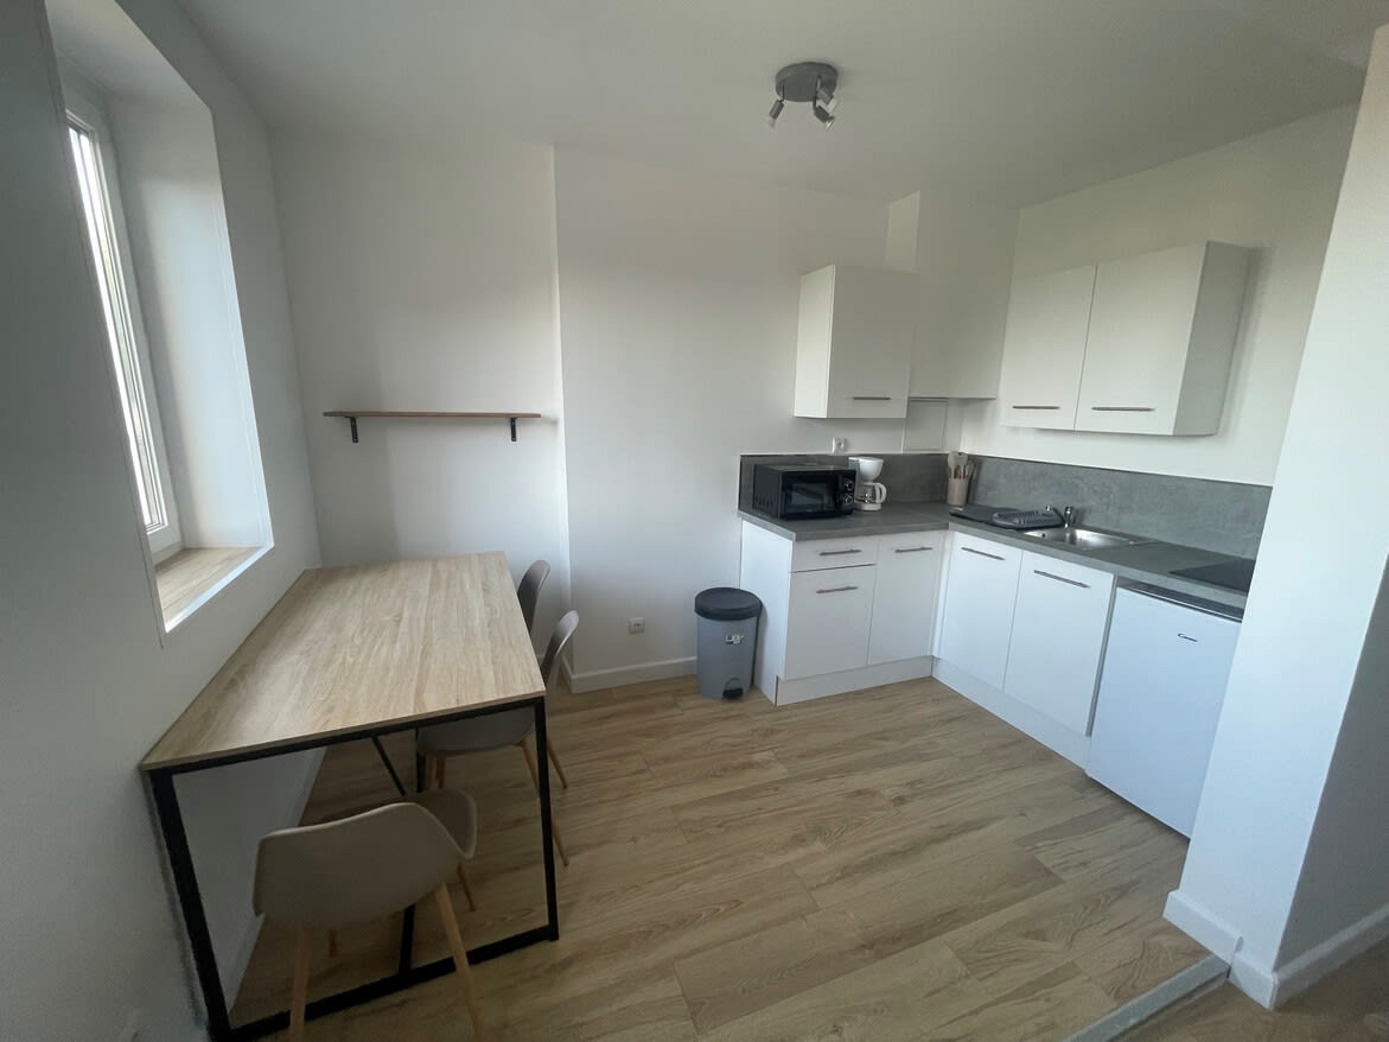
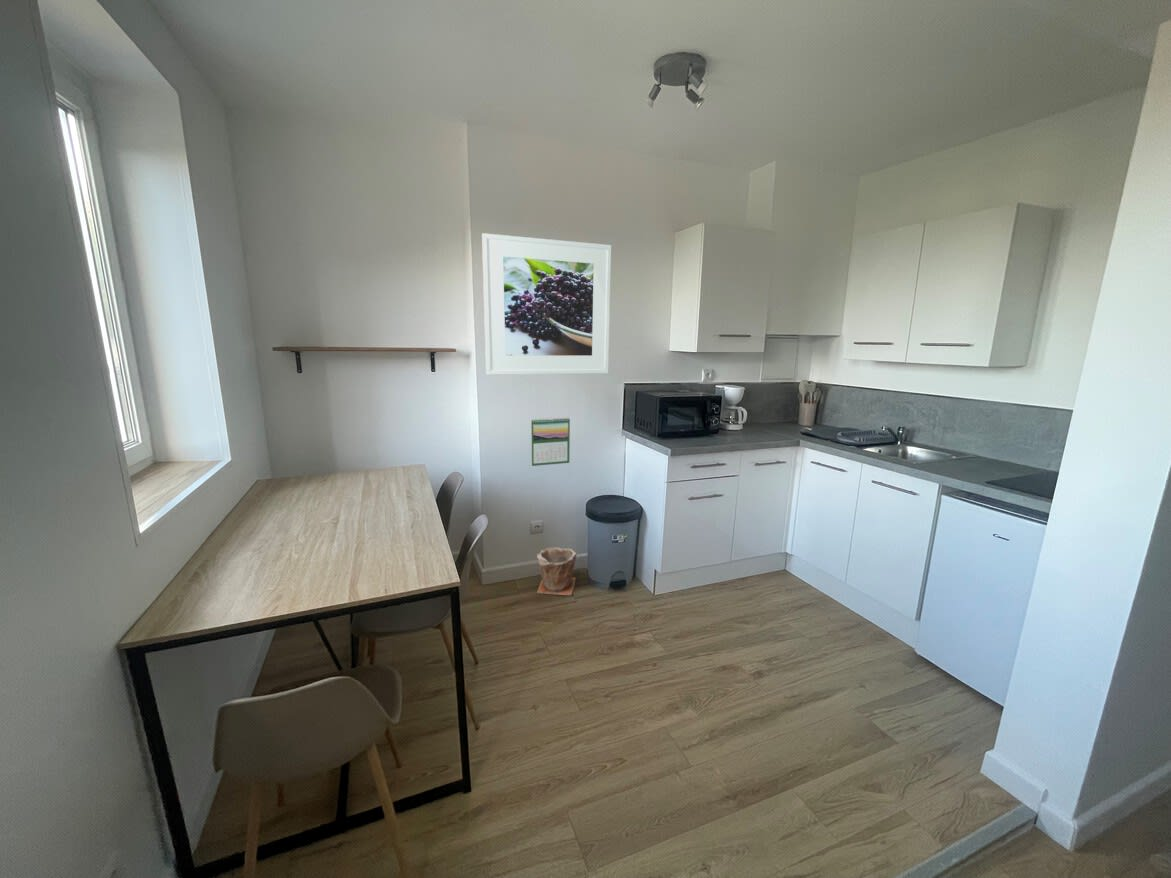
+ plant pot (557, 569)
+ calendar (550, 441)
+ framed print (549, 308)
